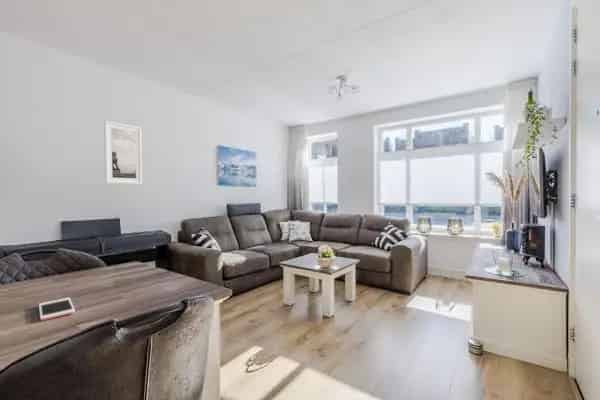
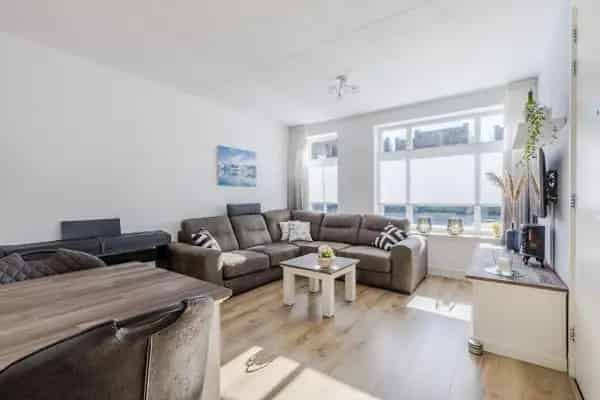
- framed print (124, 154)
- cell phone (56, 308)
